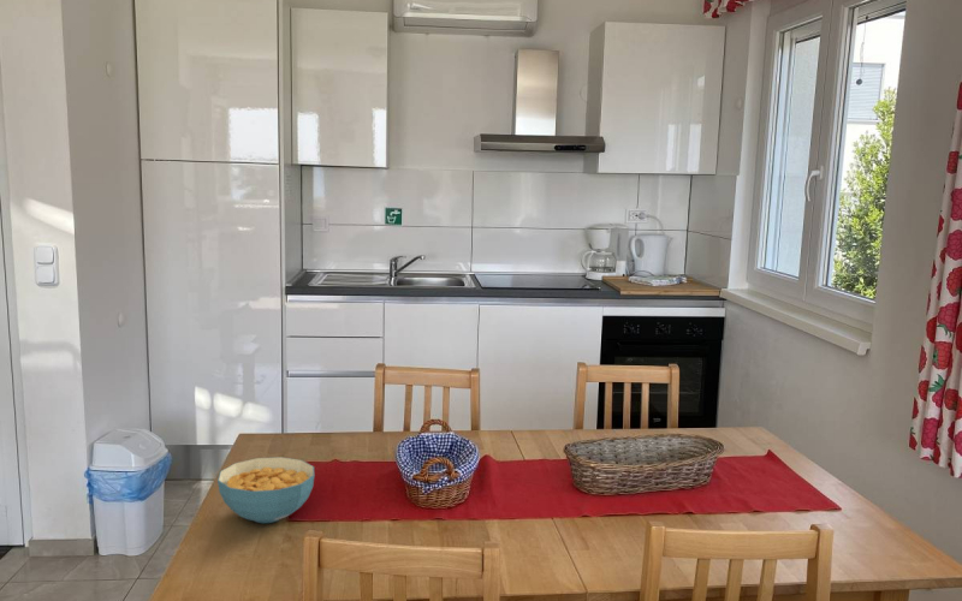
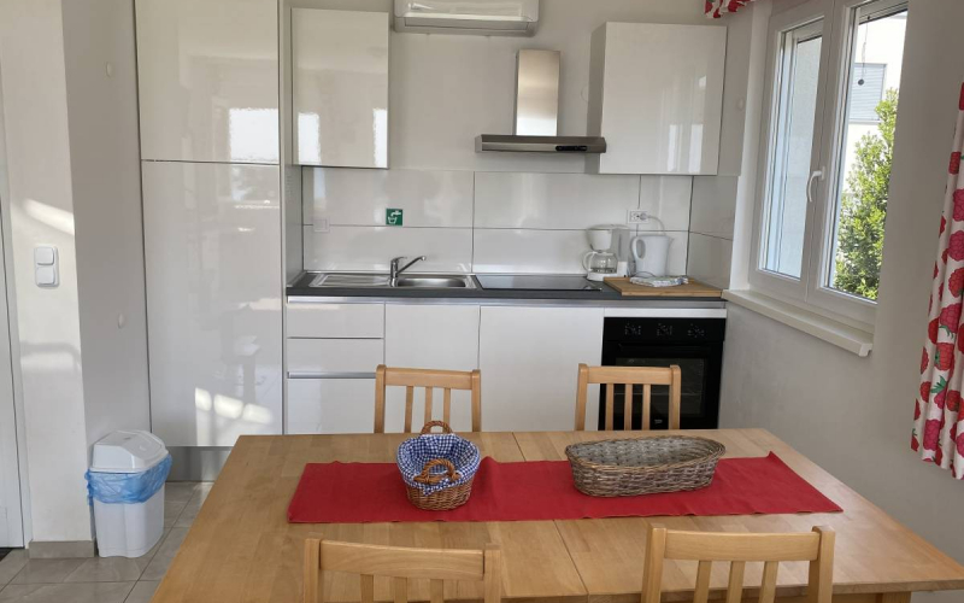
- cereal bowl (267, 495)
